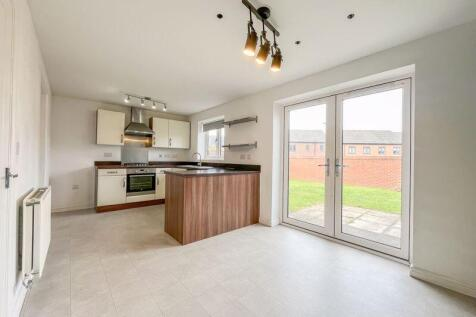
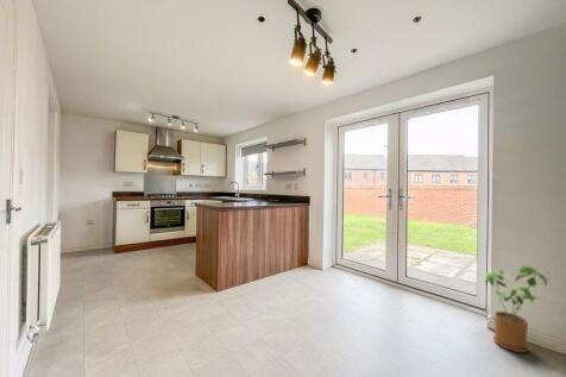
+ house plant (512, 306)
